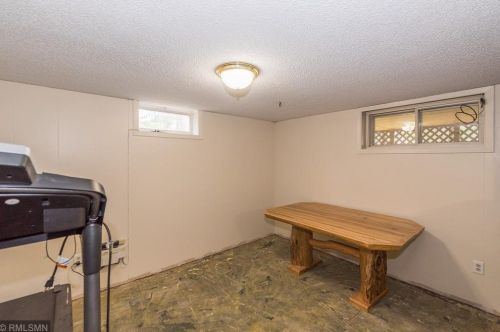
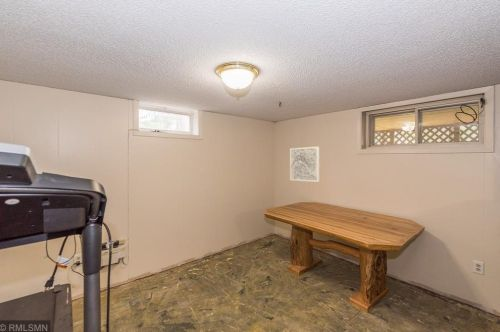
+ wall art (303, 164)
